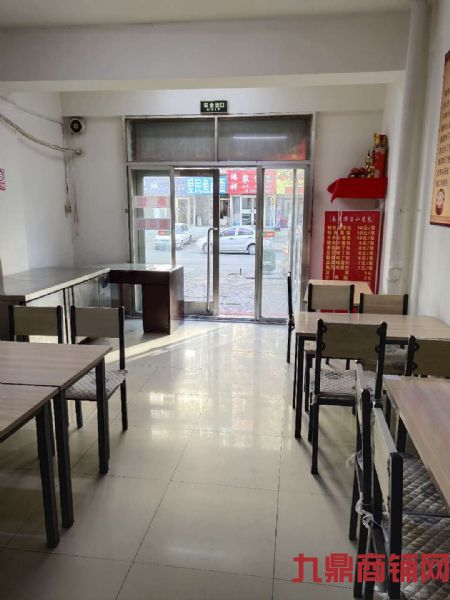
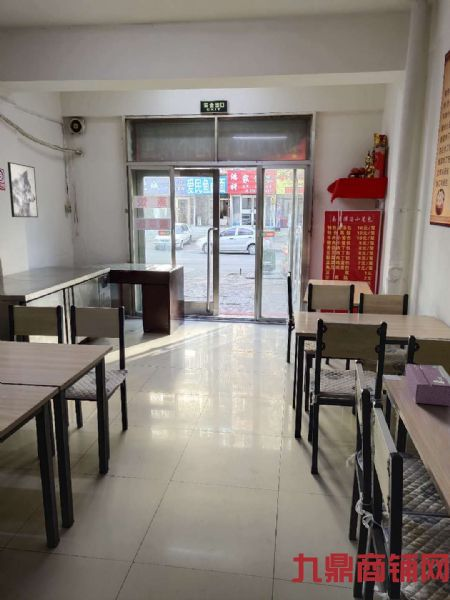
+ tissue box (429, 383)
+ wall art (23, 191)
